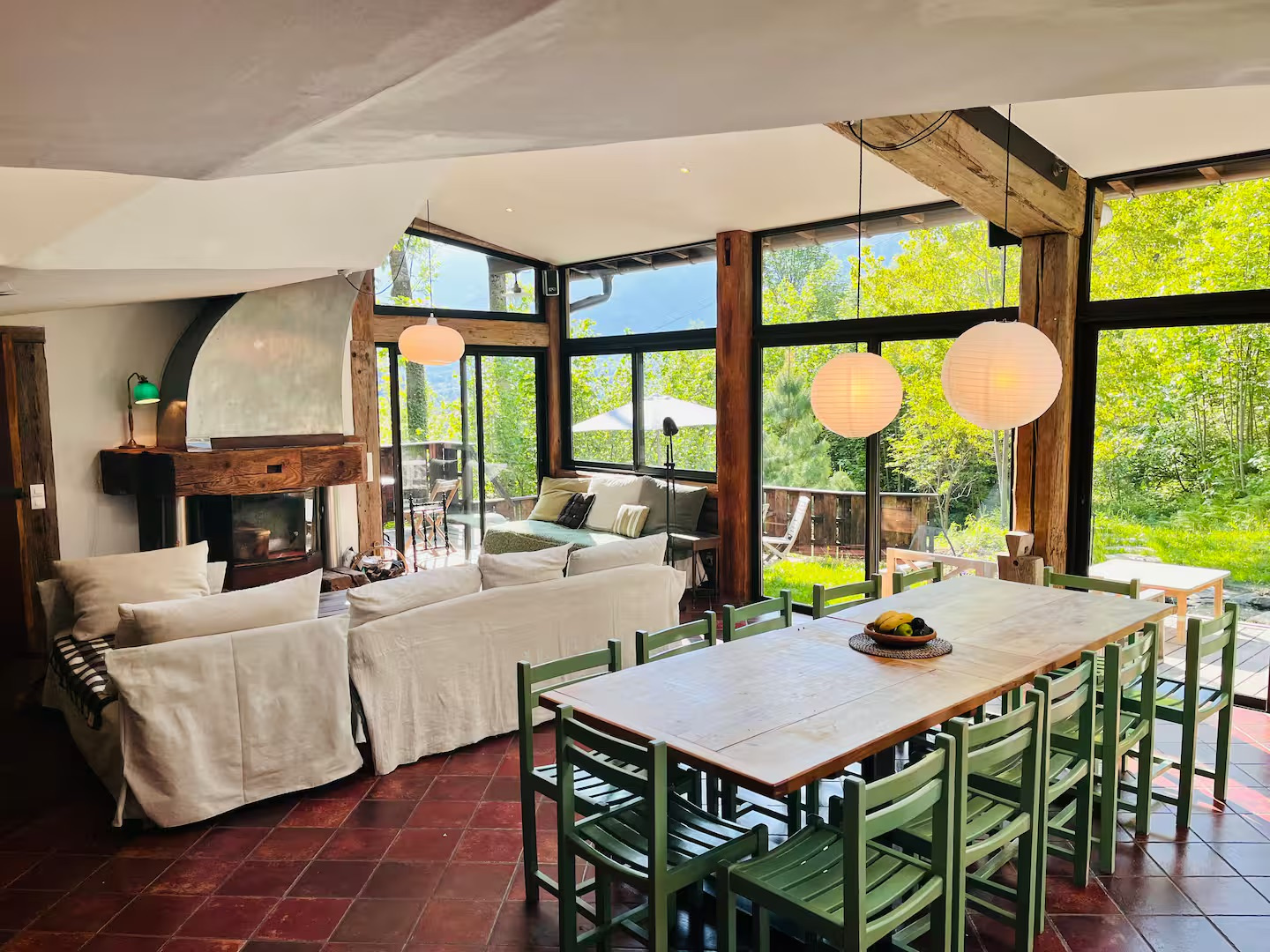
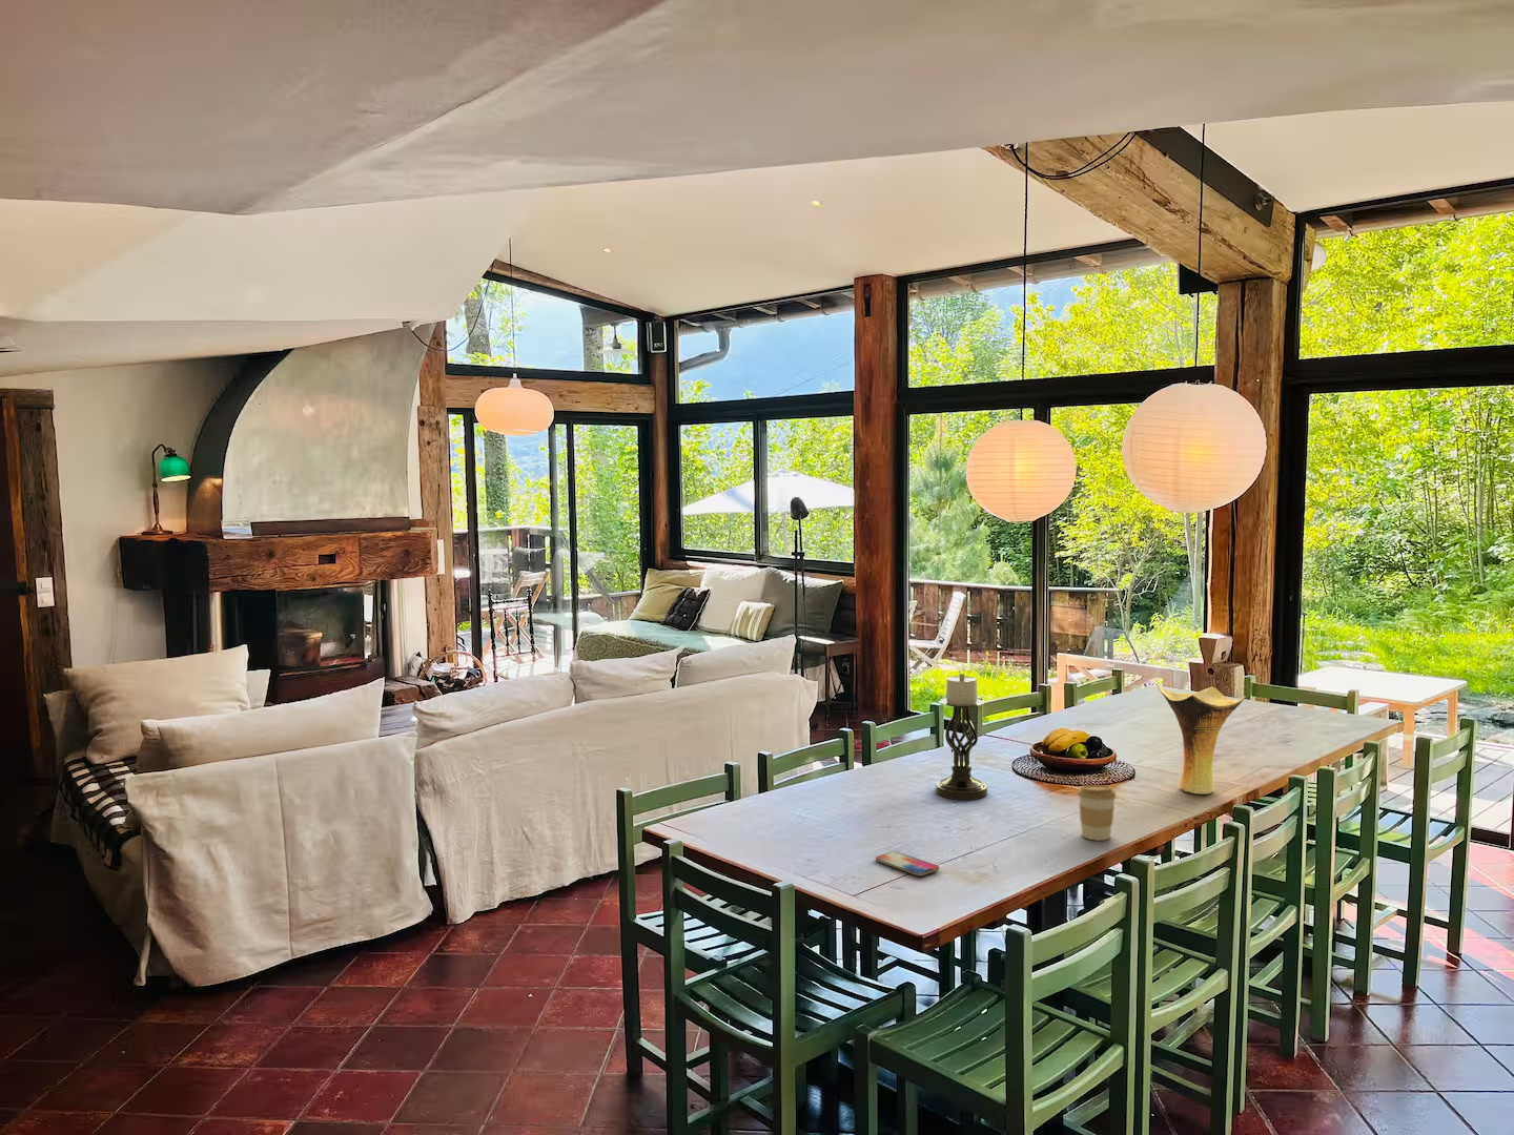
+ smartphone (906, 863)
+ candle holder (962, 734)
+ coffee cup (1096, 811)
+ vase (1199, 739)
